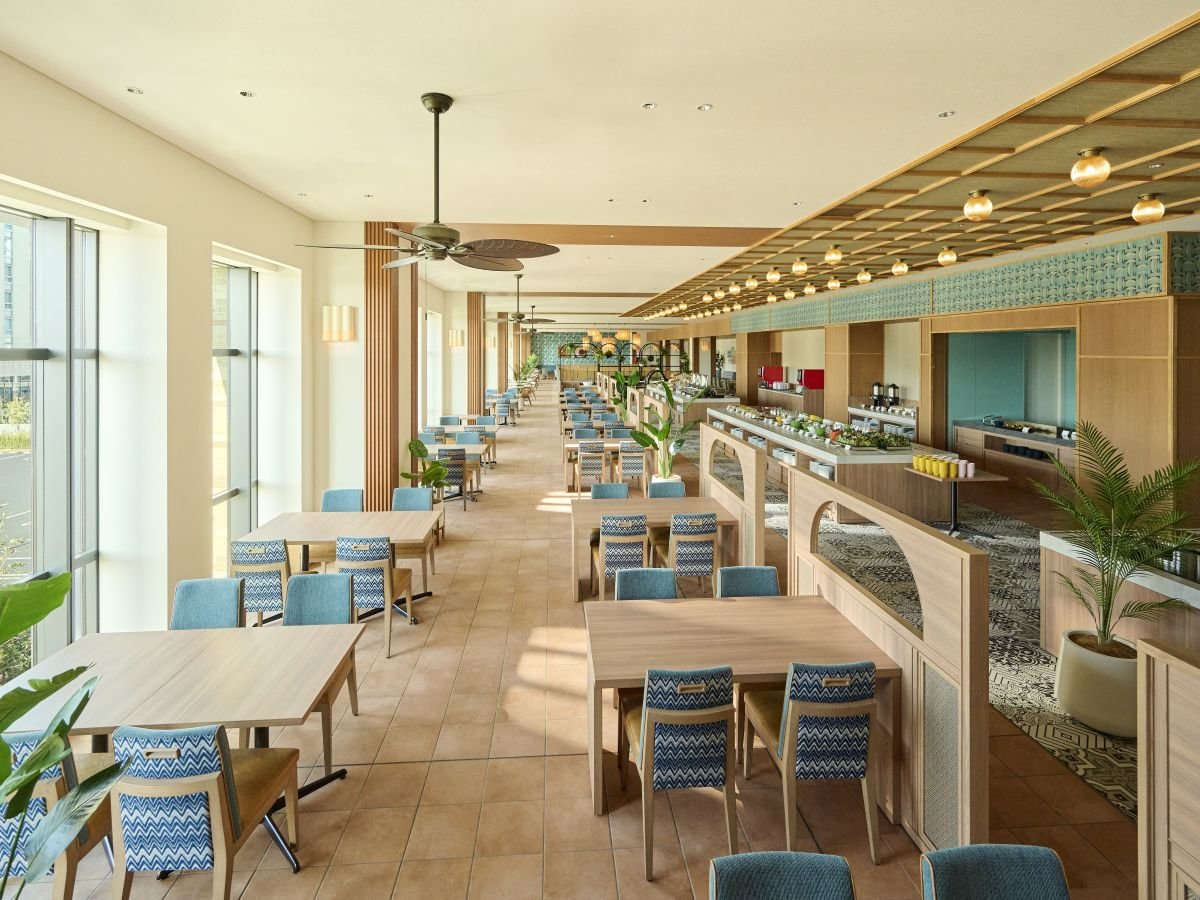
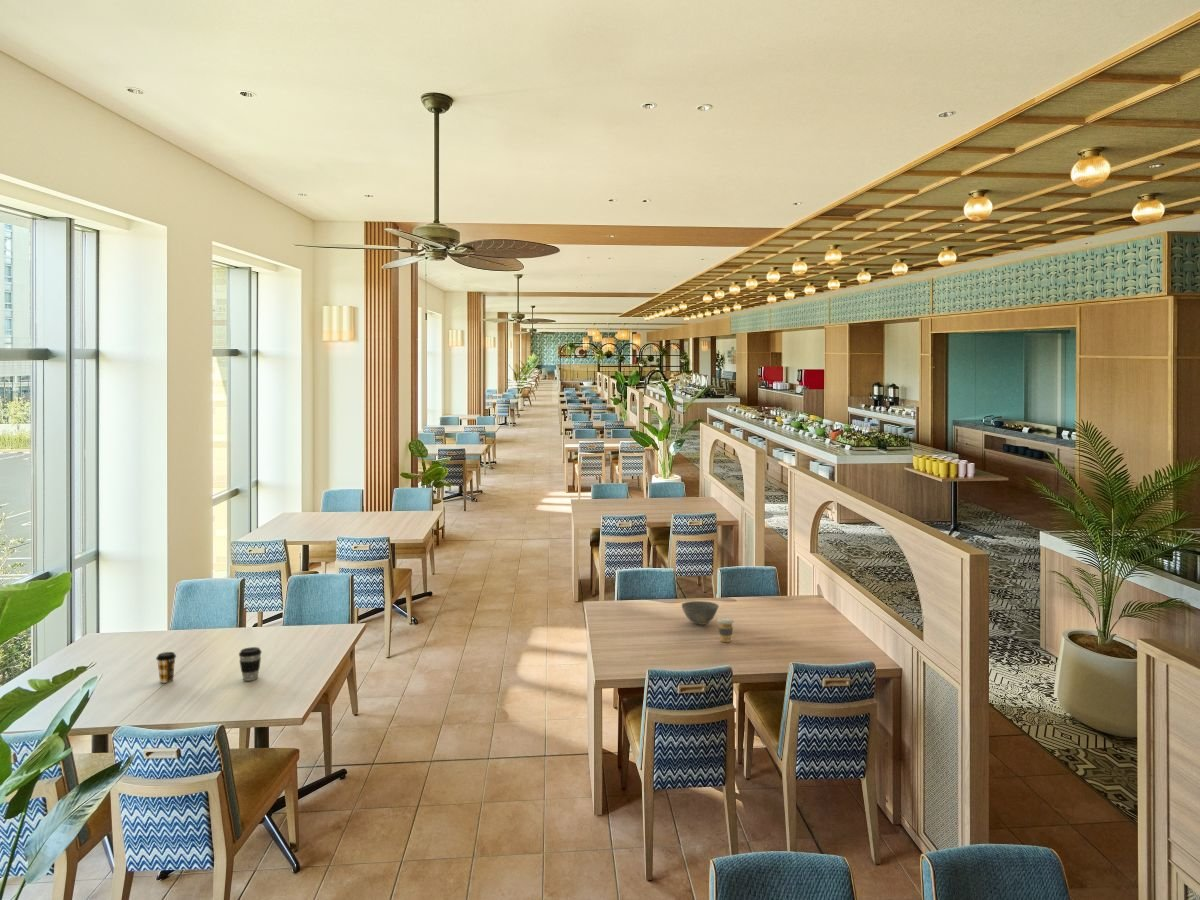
+ coffee cup (725, 630)
+ coffee cup (250, 664)
+ bowl (699, 614)
+ coffee cup (166, 667)
